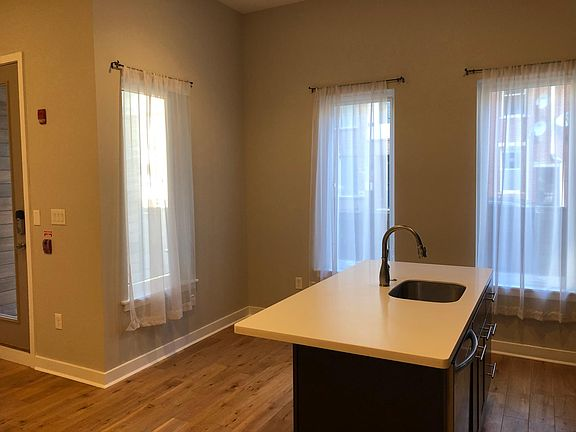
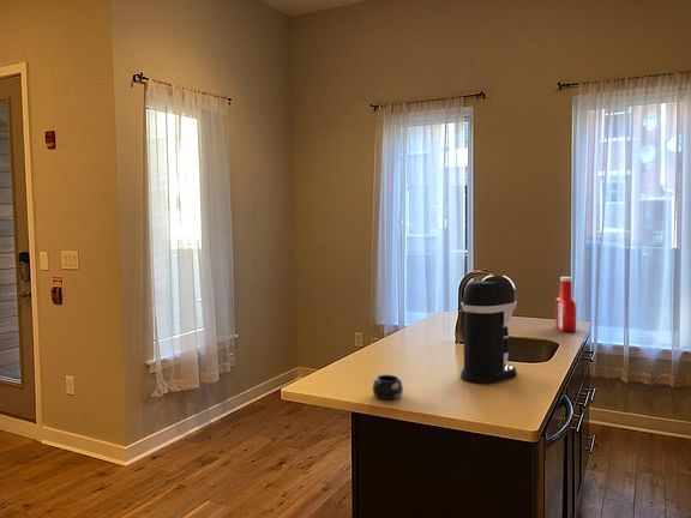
+ coffee maker (488, 325)
+ mug (385, 387)
+ soap bottle (565, 302)
